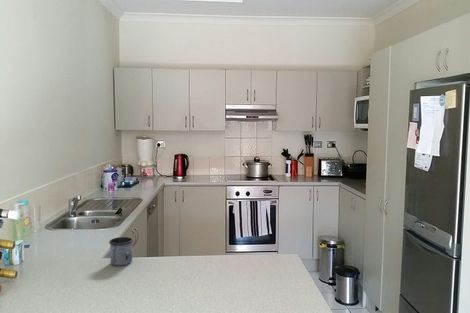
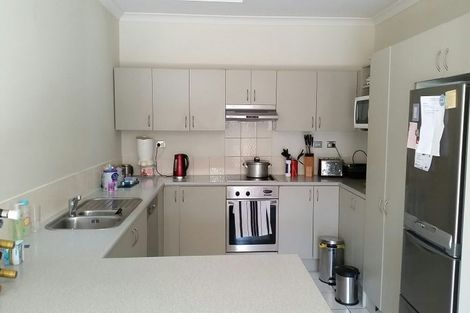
- mug (119, 252)
